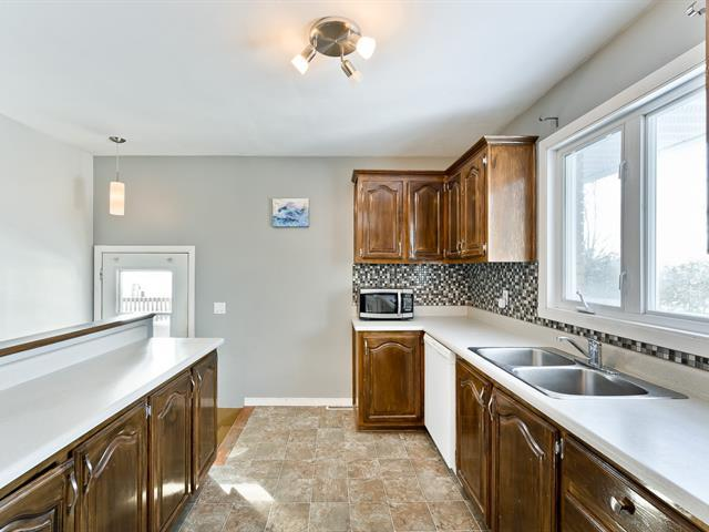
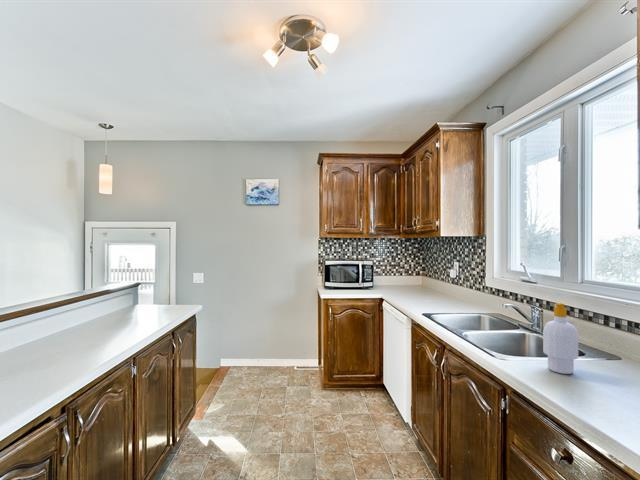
+ soap bottle (560, 336)
